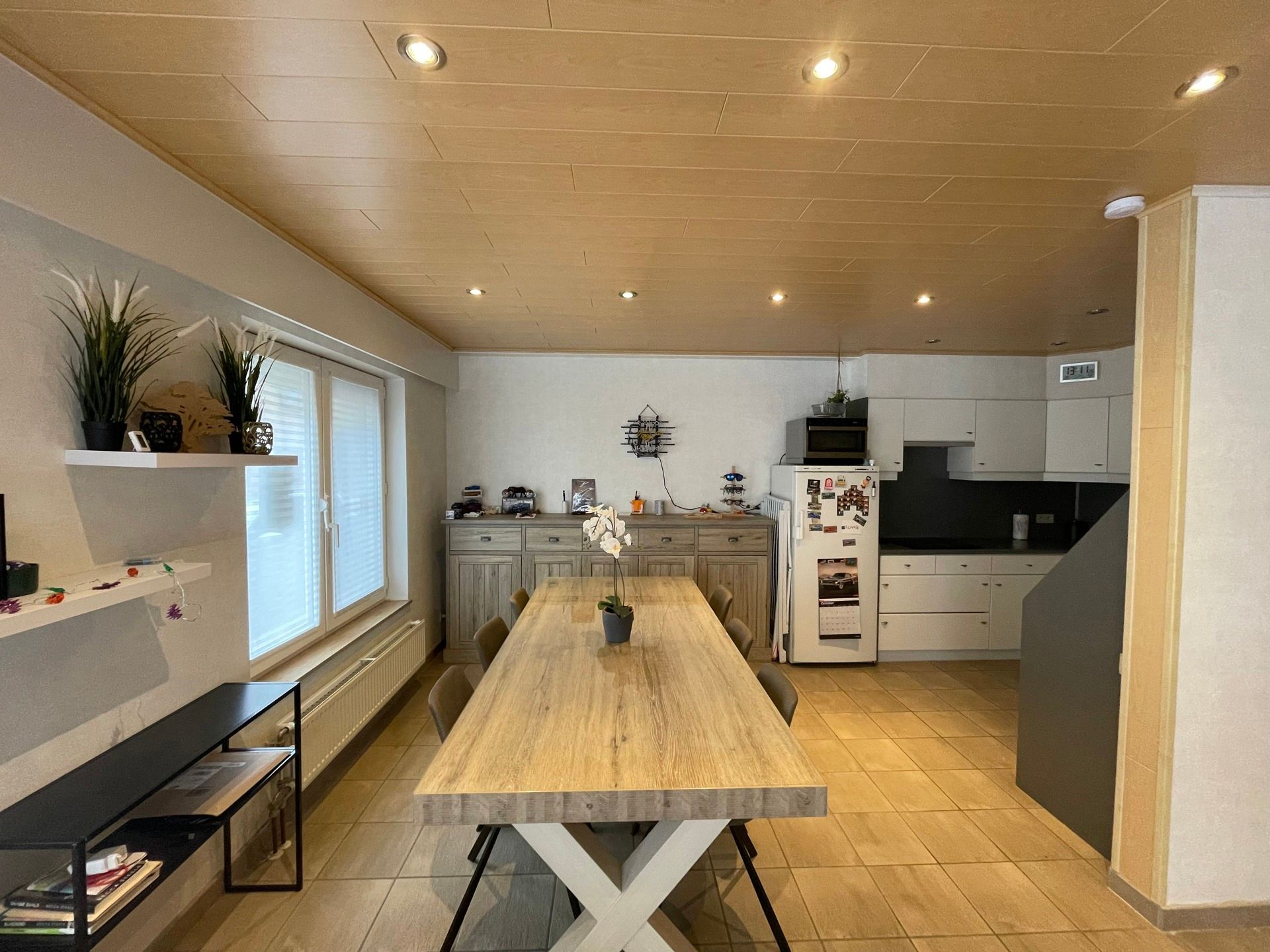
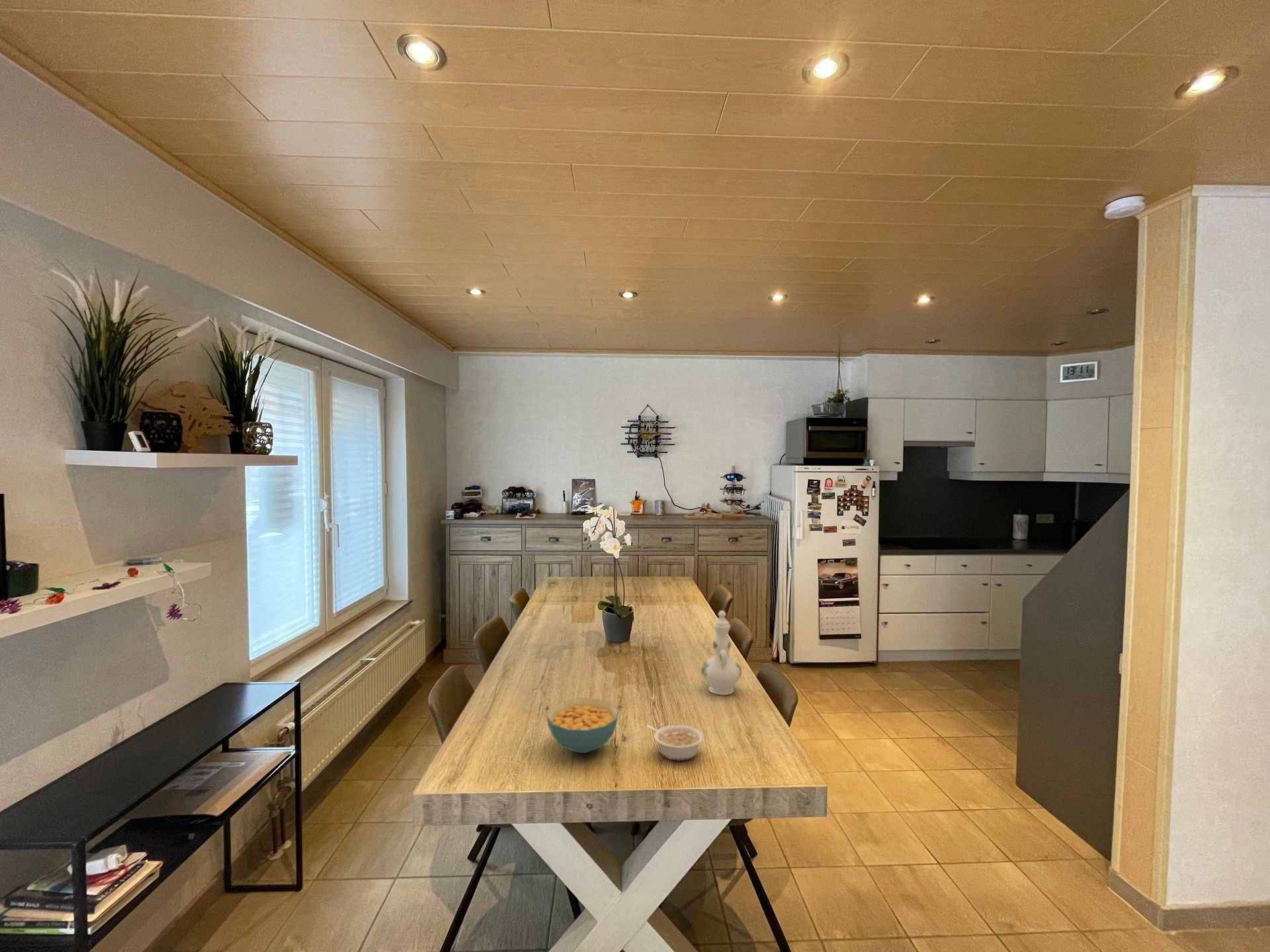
+ chinaware (721, 649)
+ legume (677, 742)
+ cereal bowl (583, 730)
